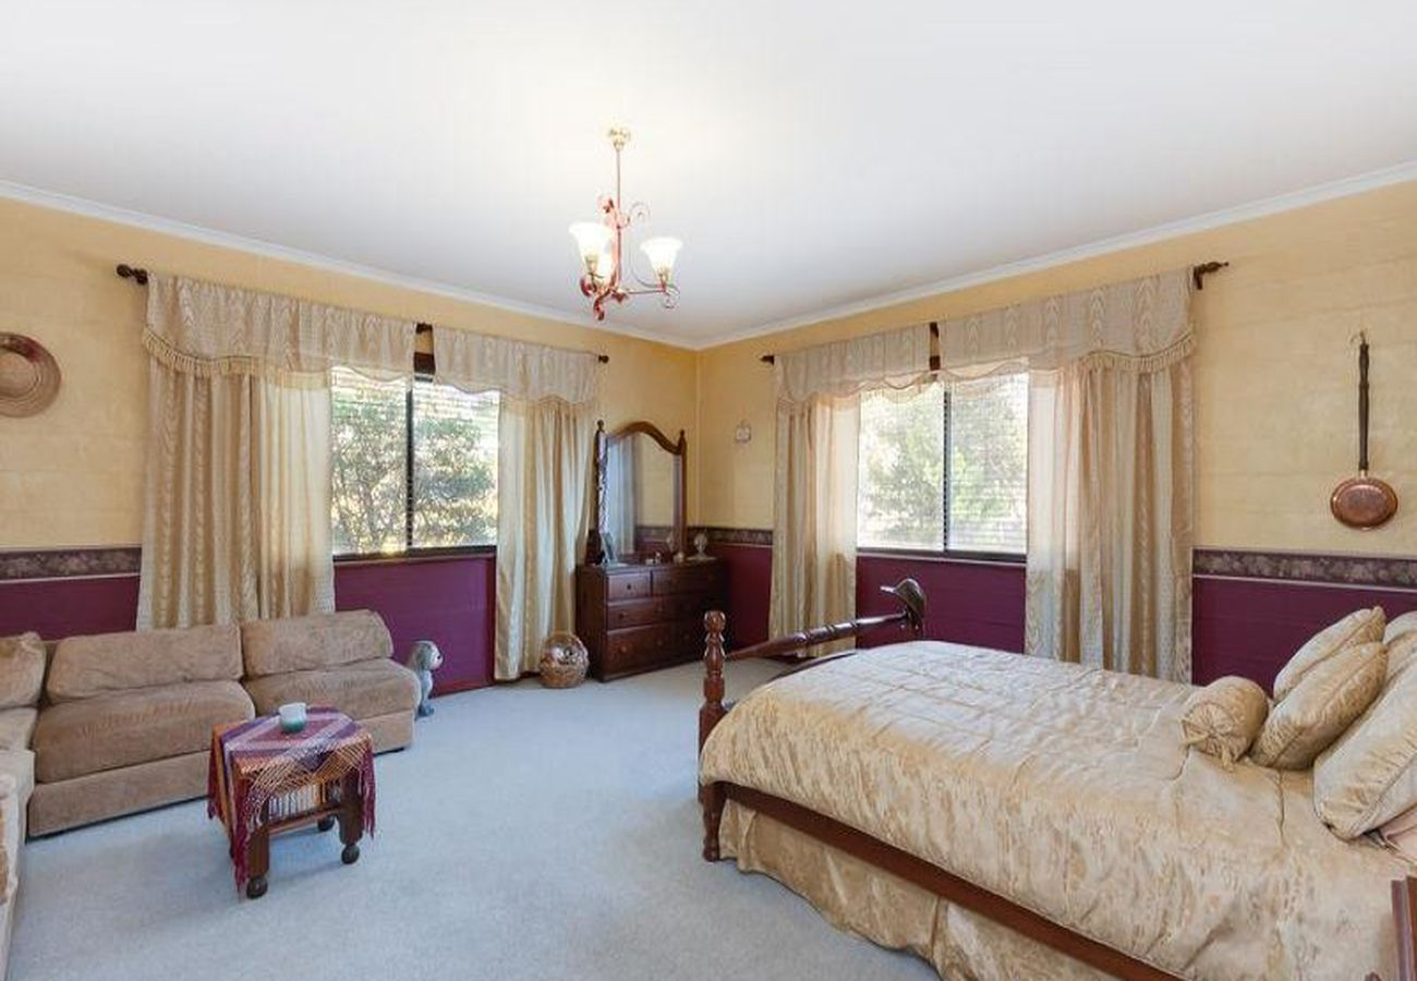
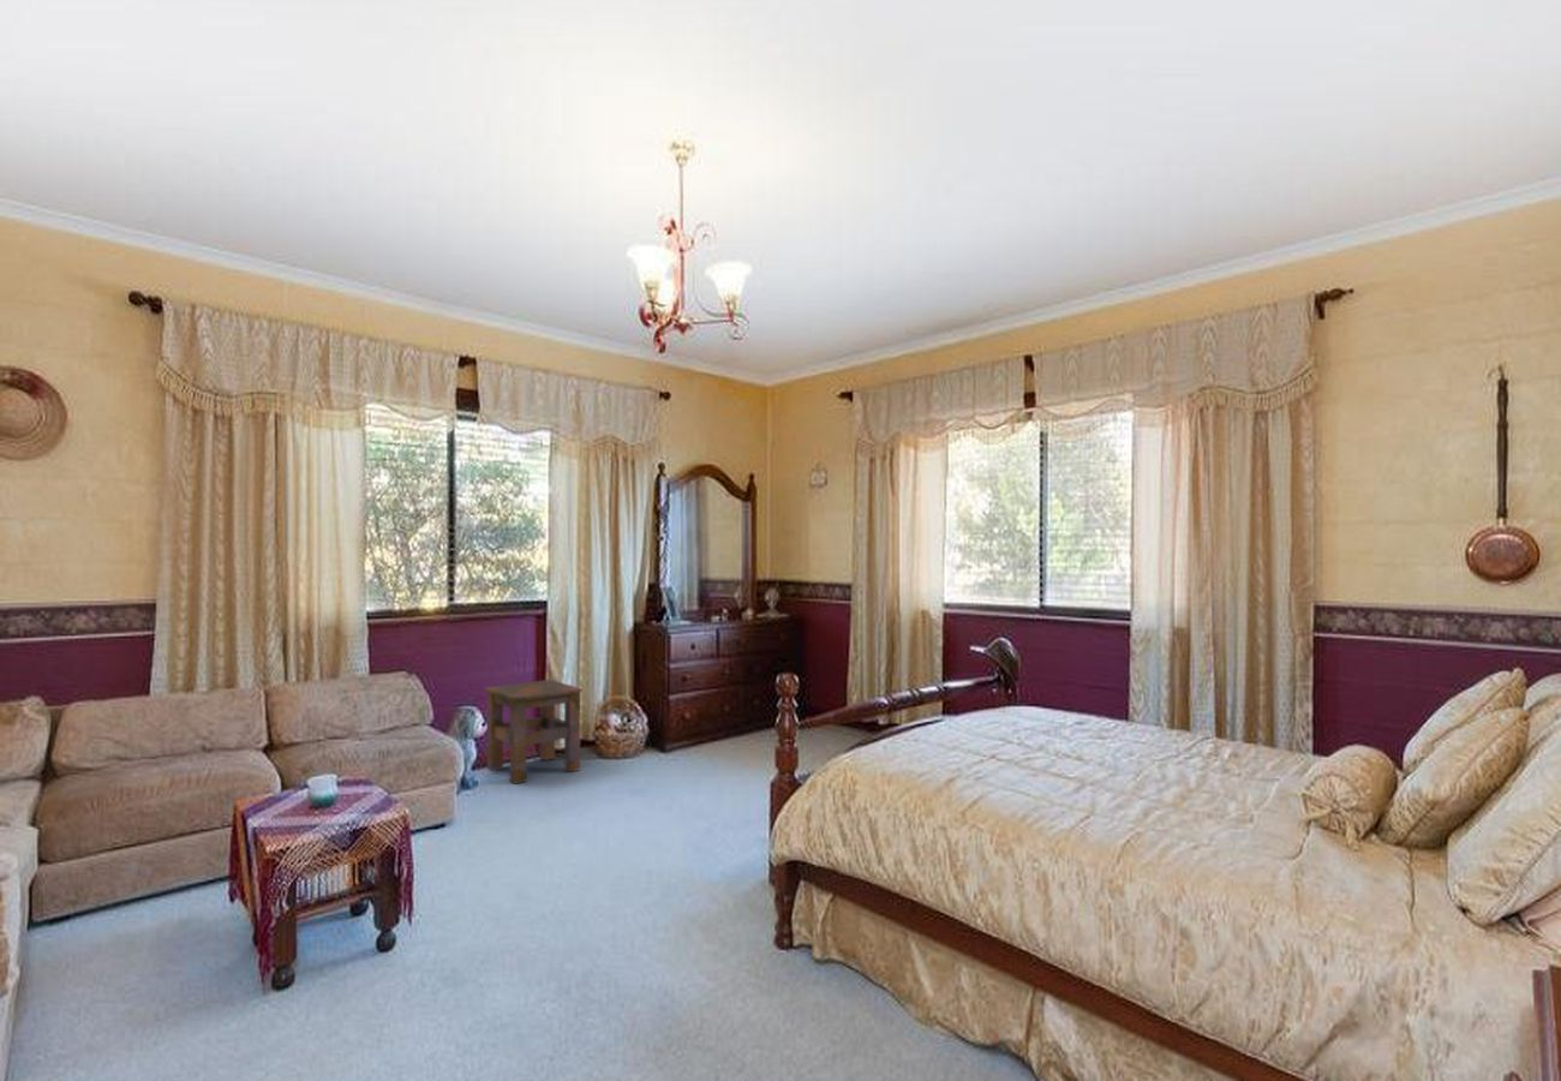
+ side table (533, 728)
